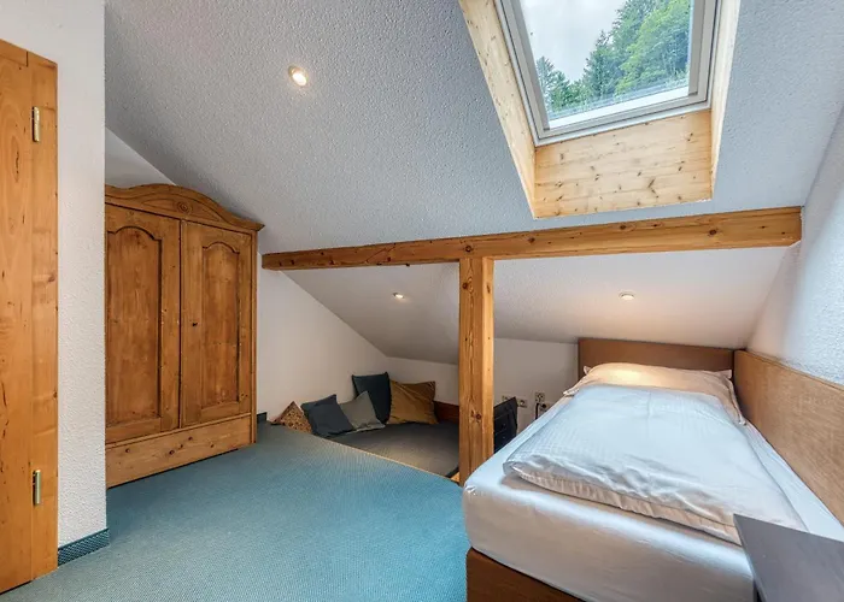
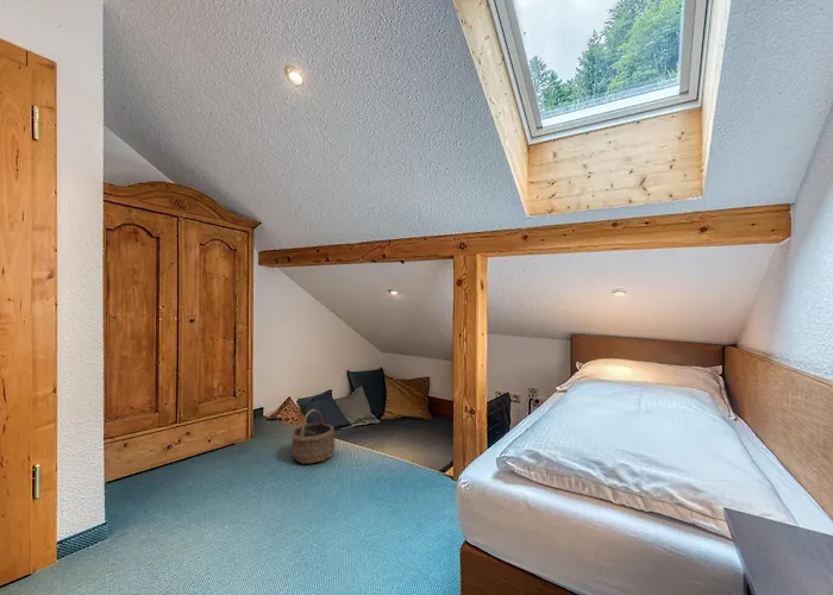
+ wicker basket (313, 434)
